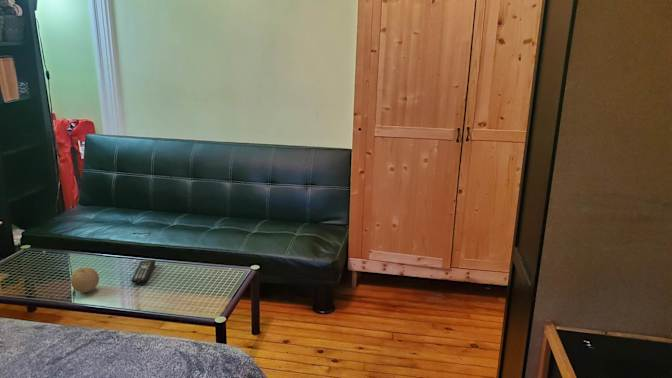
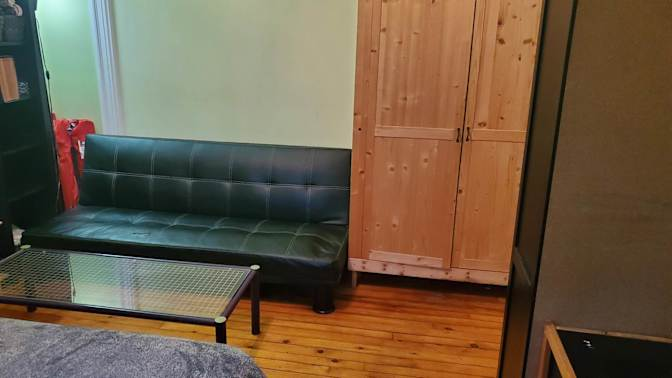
- remote control (144, 270)
- fruit (85, 280)
